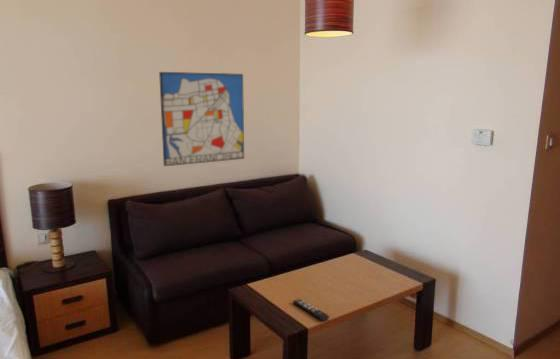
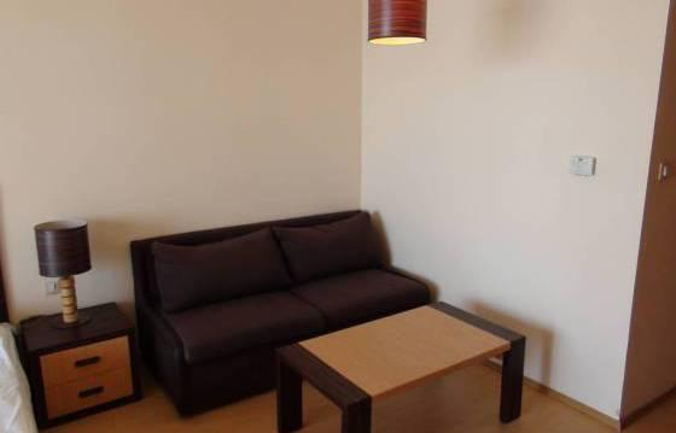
- wall art (204, 118)
- remote control (310, 309)
